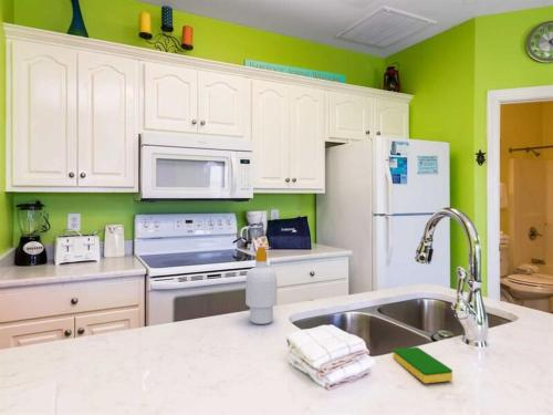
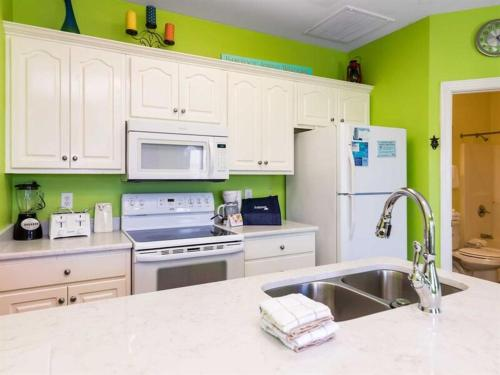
- soap bottle (261, 283)
- dish sponge (420, 363)
